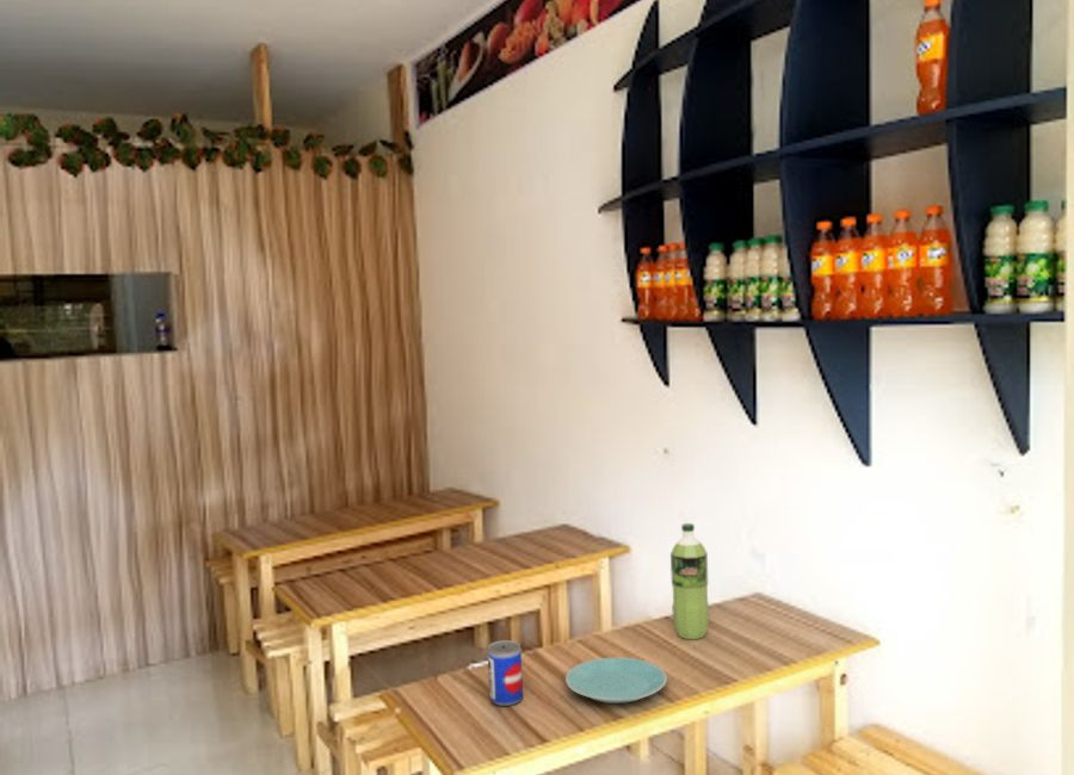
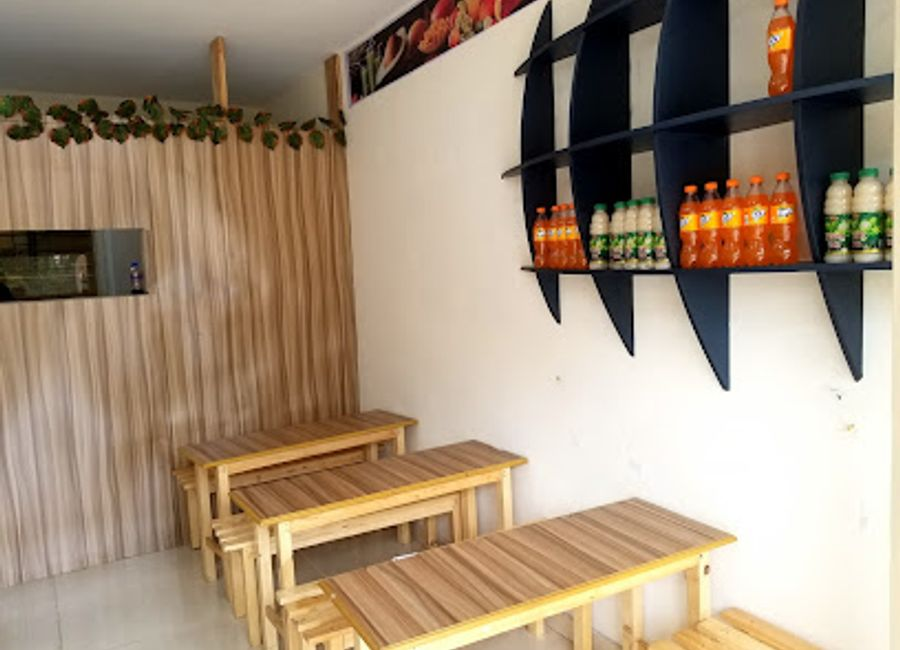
- plate (616, 682)
- pop (689, 579)
- beer can (505, 672)
